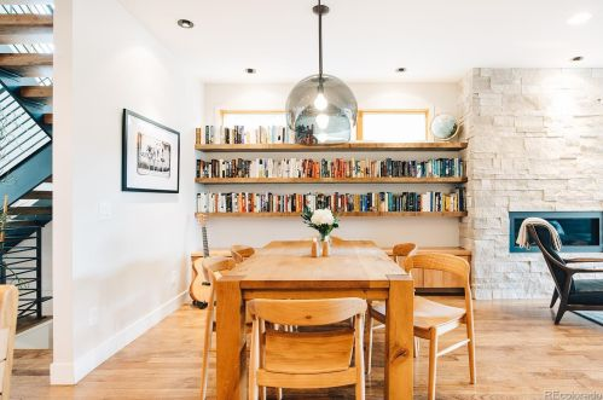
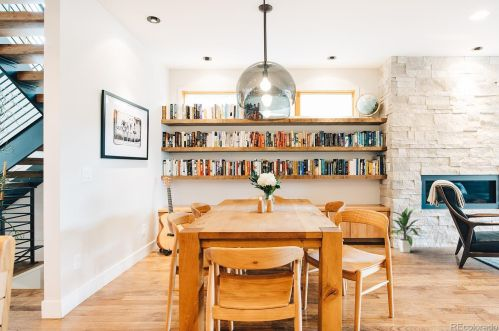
+ indoor plant (404, 229)
